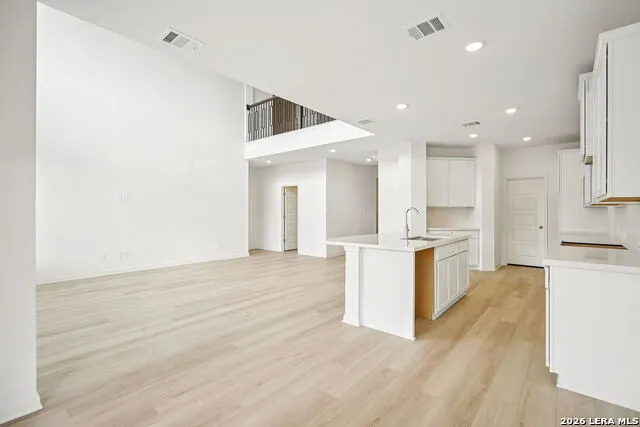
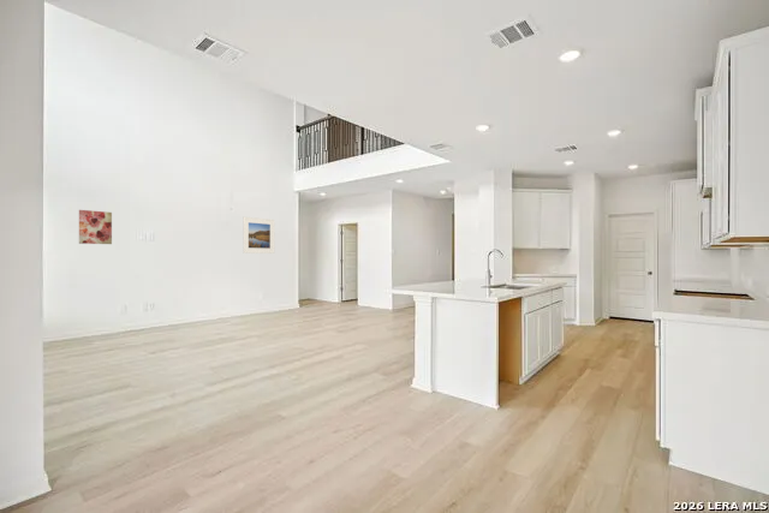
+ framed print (258, 235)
+ wall art (95, 227)
